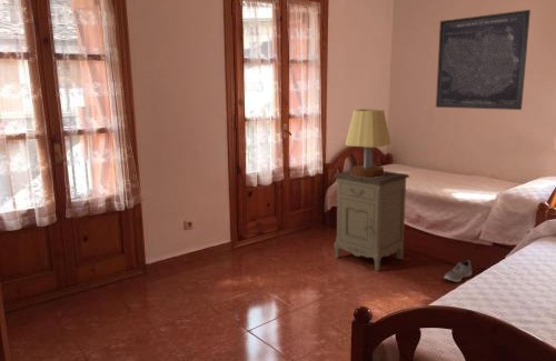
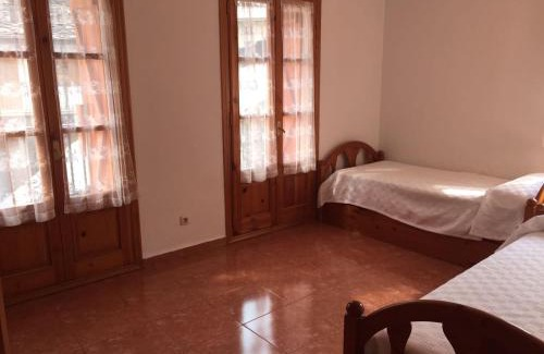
- nightstand (367, 218)
- wall art (478, 62)
- sneaker (457, 270)
- table lamp (368, 142)
